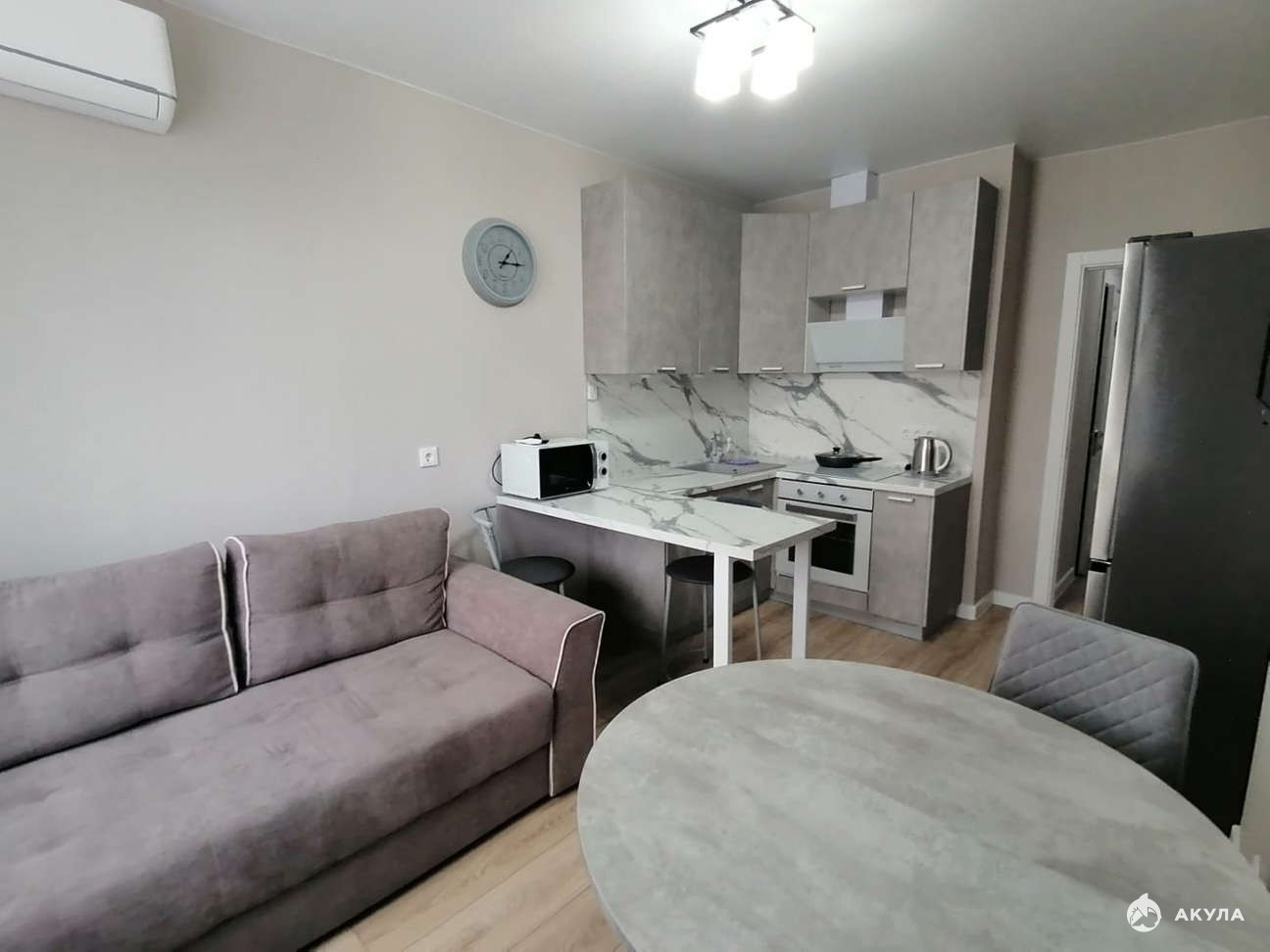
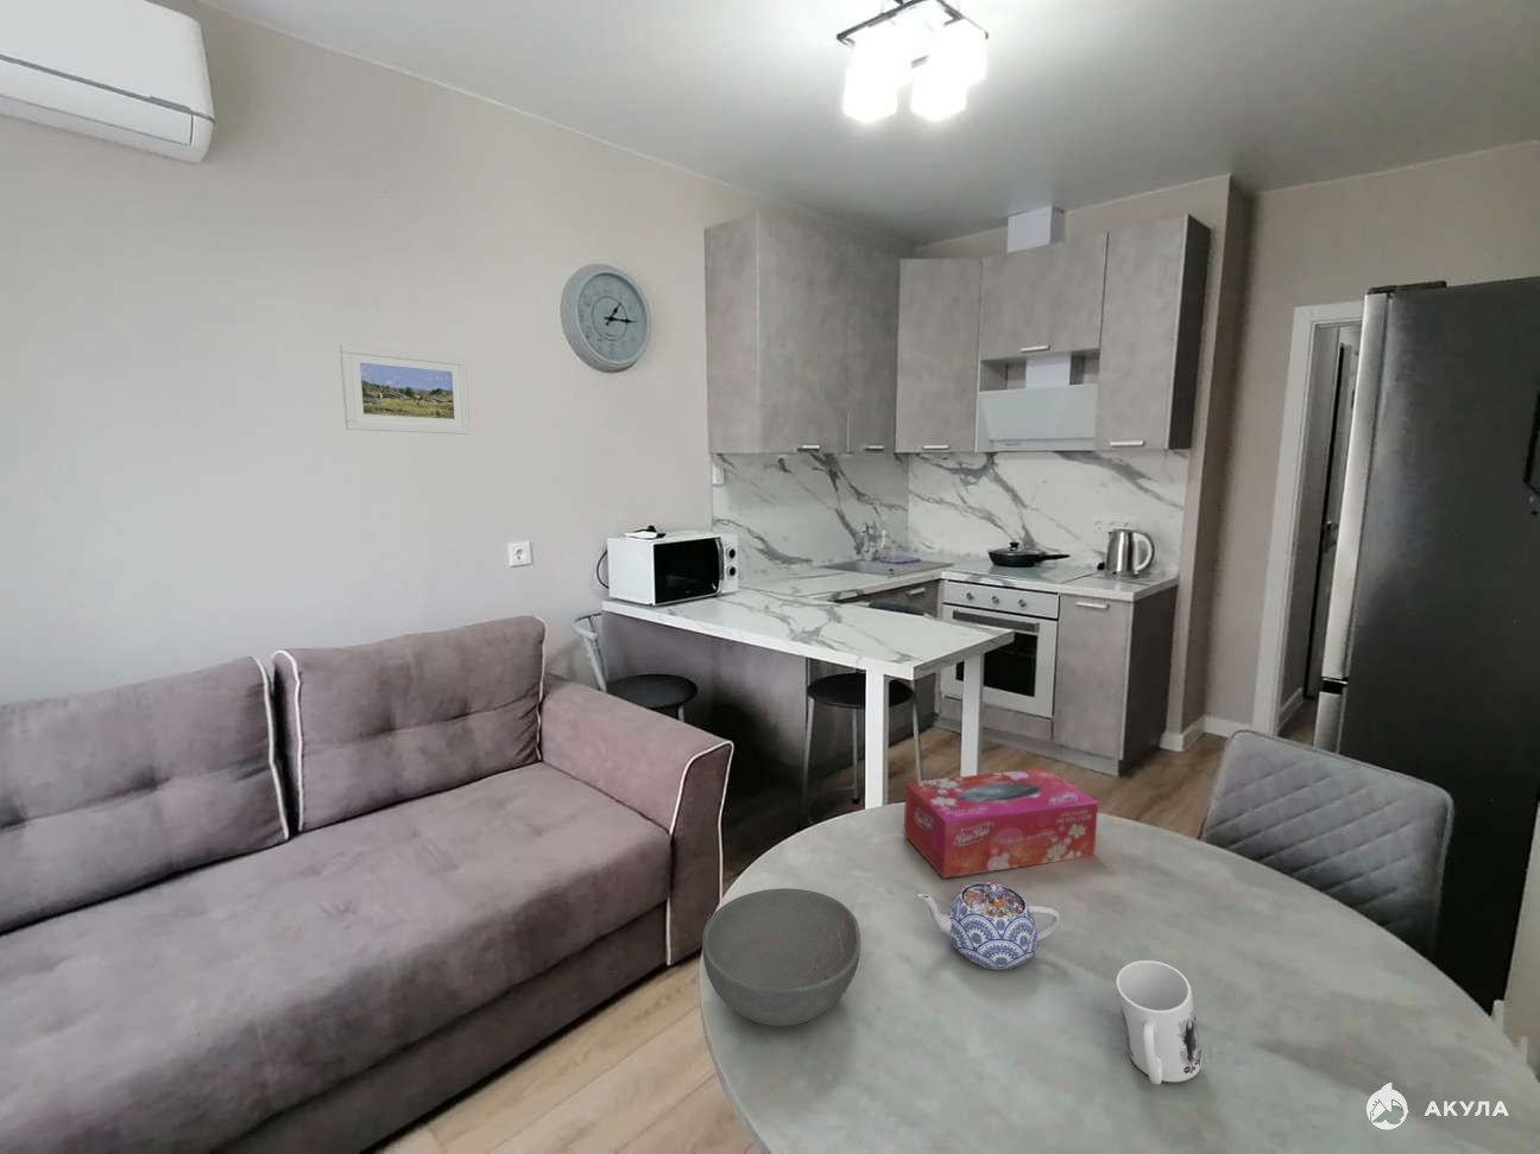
+ teapot (986, 918)
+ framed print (407, 392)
+ tissue box (997, 818)
+ mug (1162, 1027)
+ bowl (781, 964)
